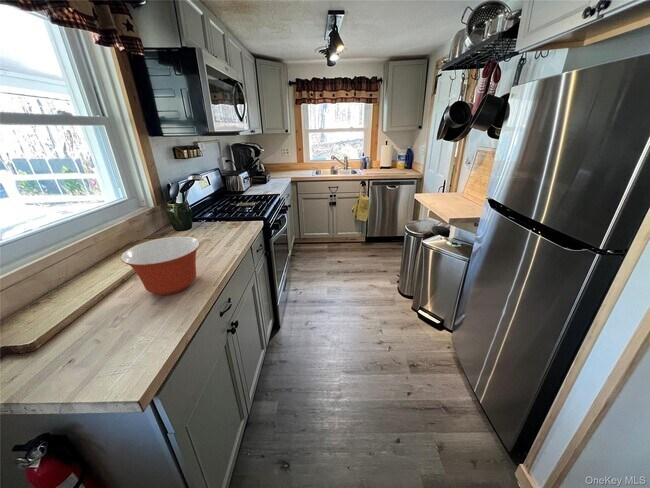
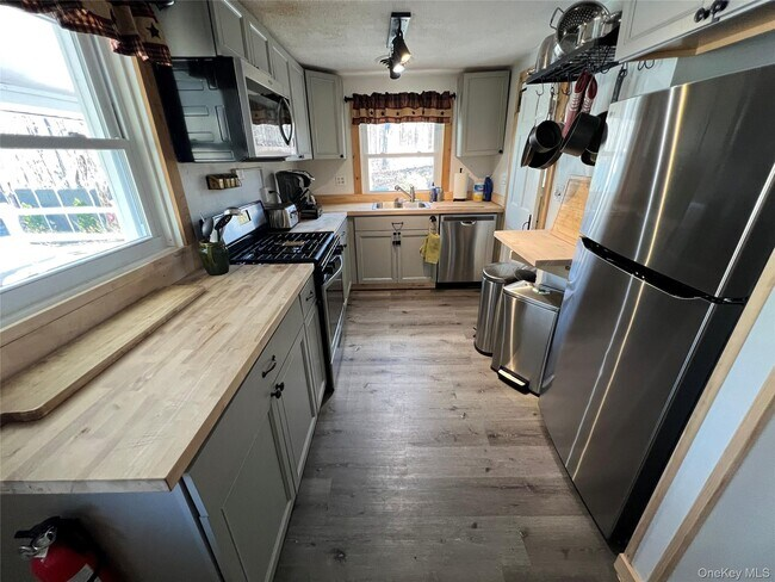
- mixing bowl (168, 267)
